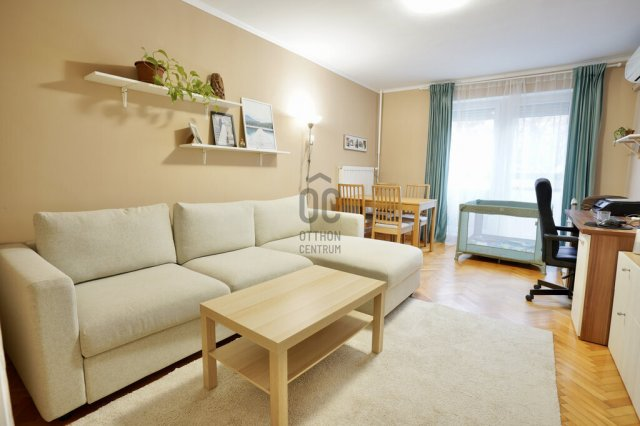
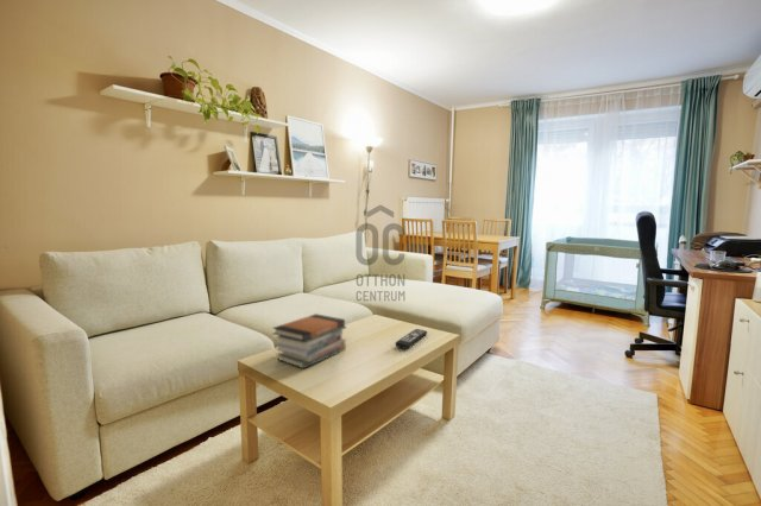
+ book stack (310, 339)
+ remote control (411, 337)
